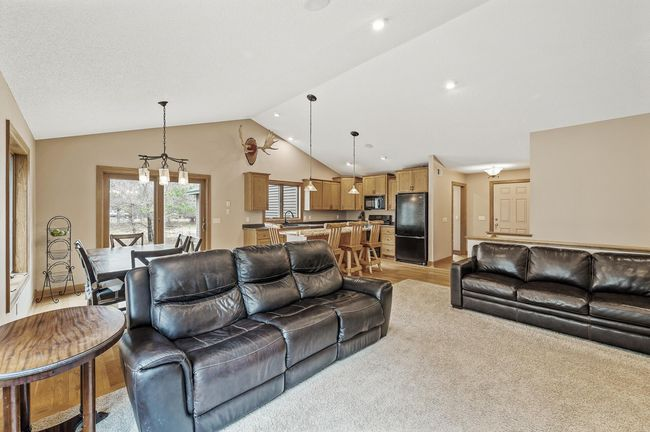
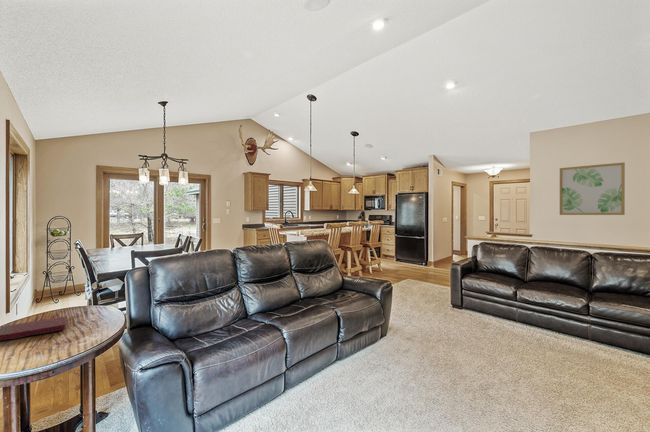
+ book (33, 327)
+ wall art (590, 190)
